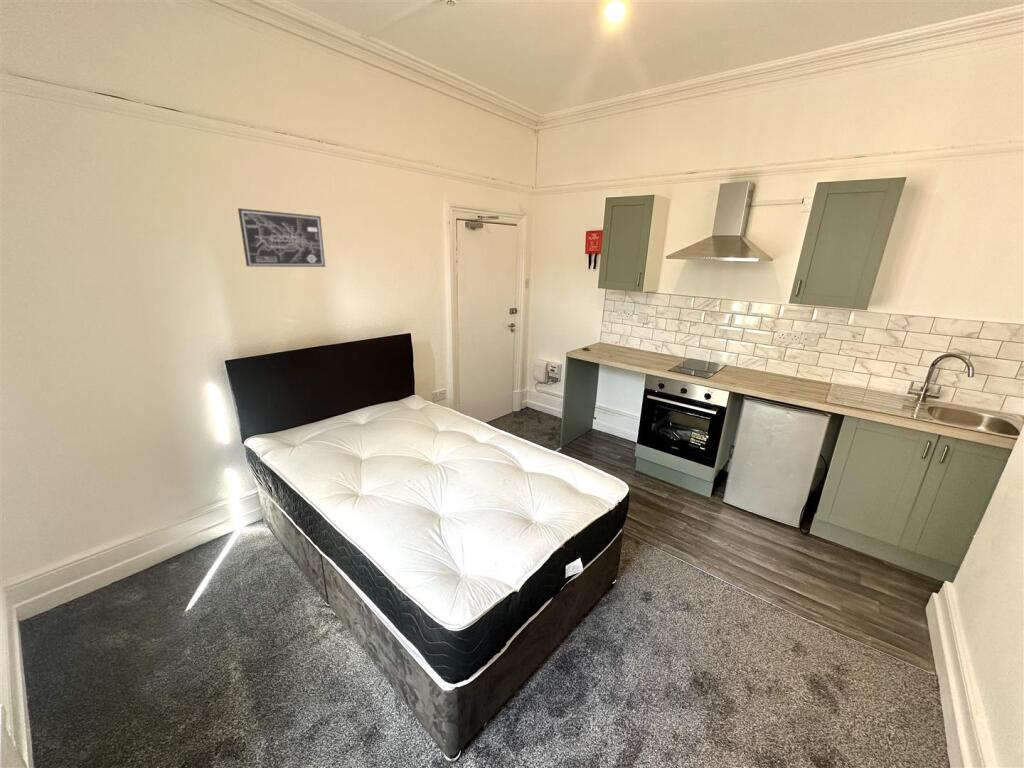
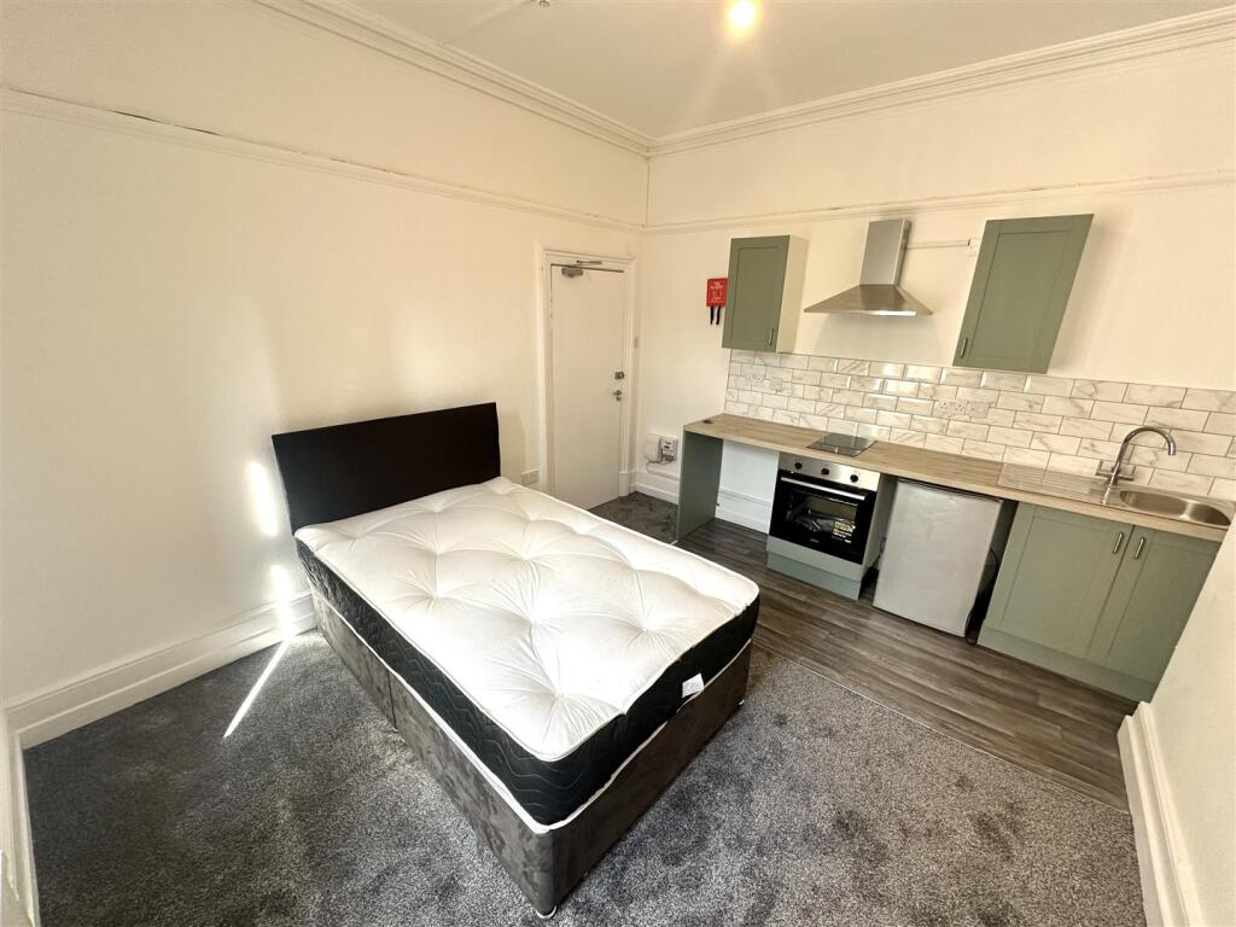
- wall art (285, 240)
